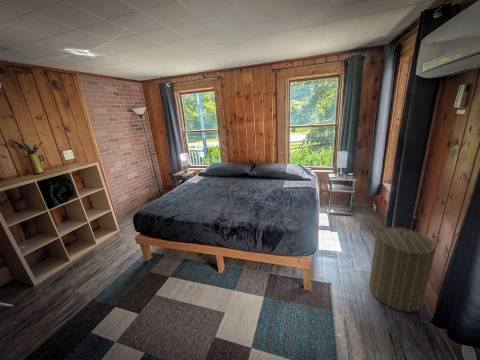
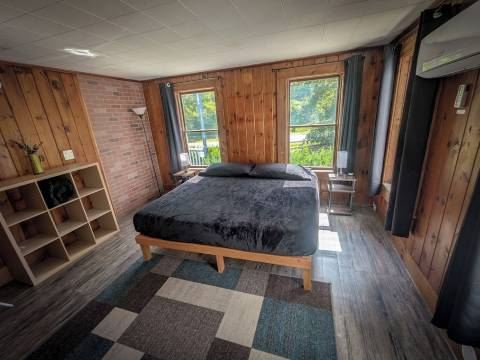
- laundry hamper (399, 262)
